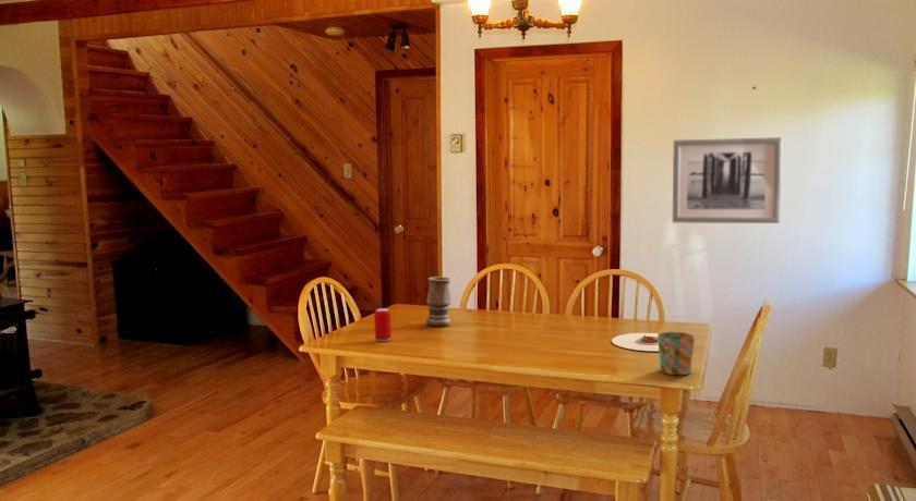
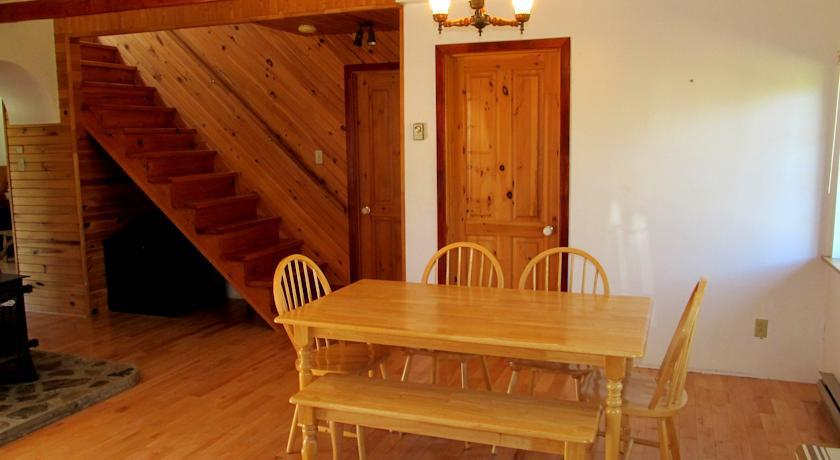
- vase (437, 301)
- wall art (725, 181)
- plate (649, 339)
- beverage can (383, 325)
- mug (674, 354)
